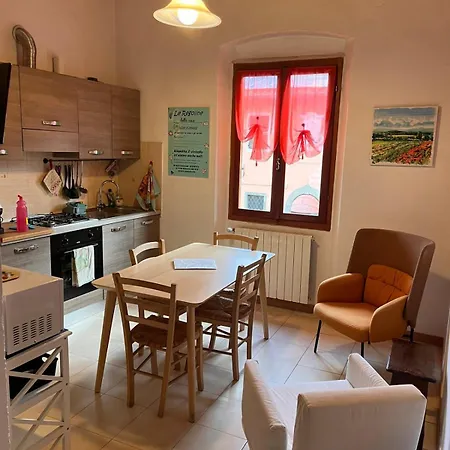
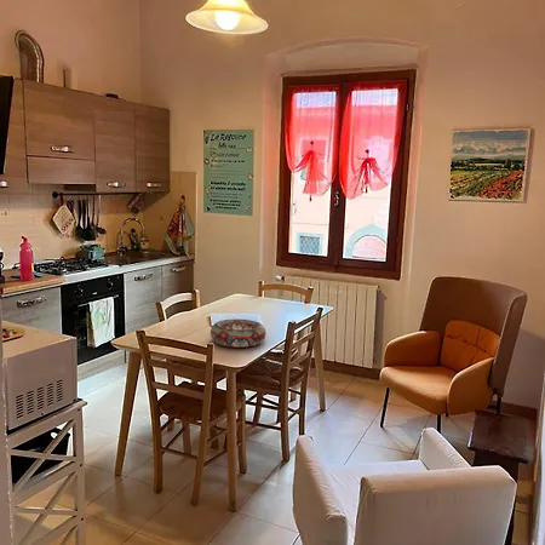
+ decorative bowl (237, 332)
